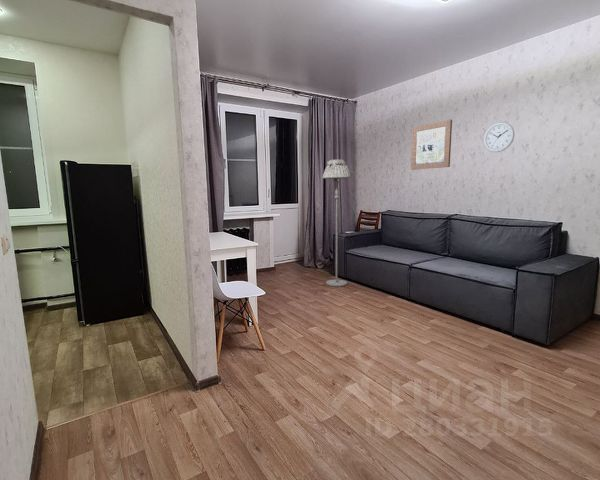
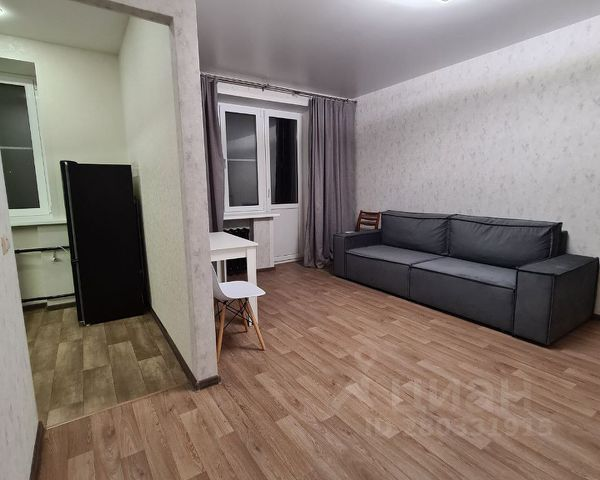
- wall art (430, 146)
- wall clock (498, 137)
- floor lamp (336, 223)
